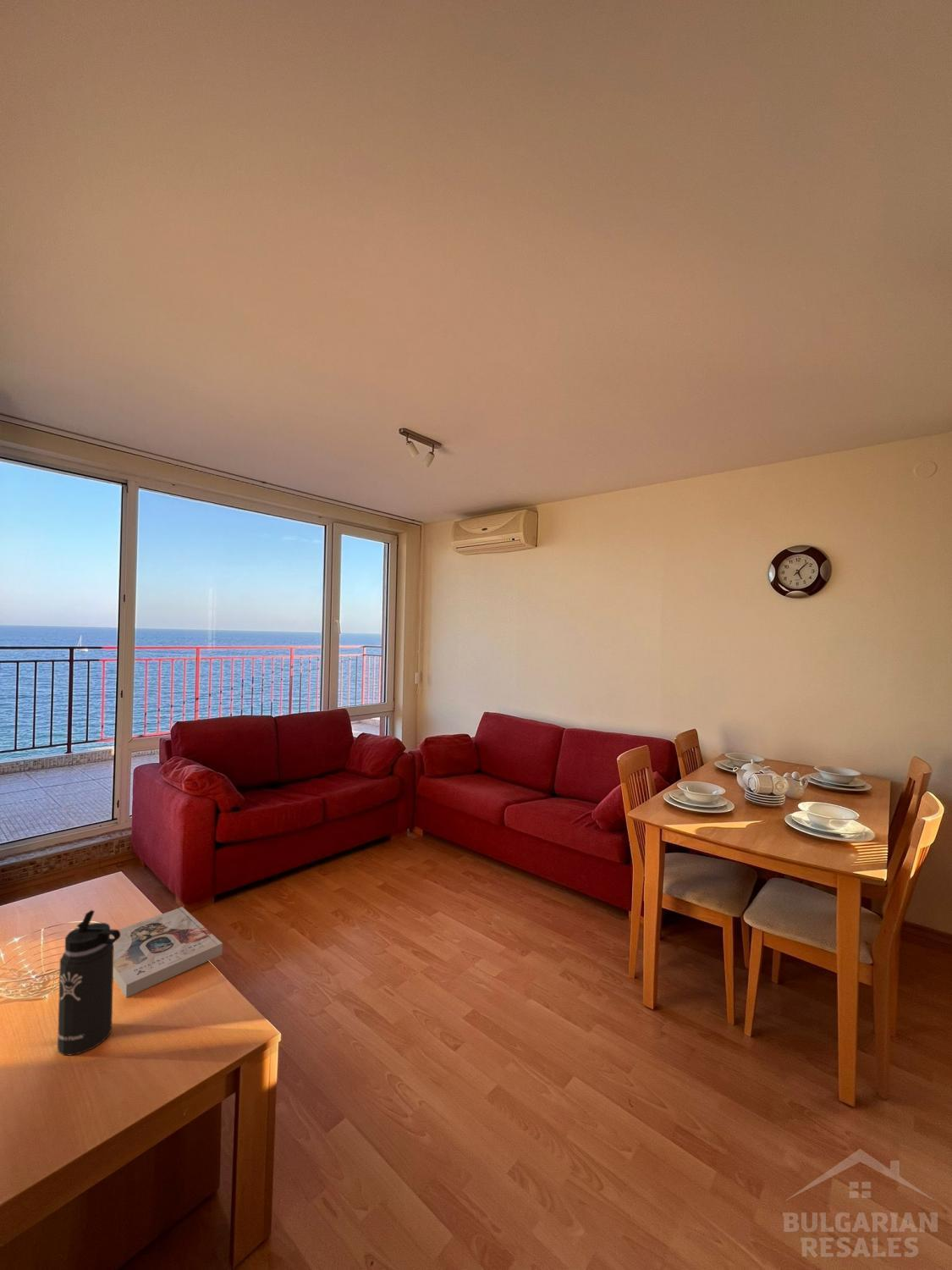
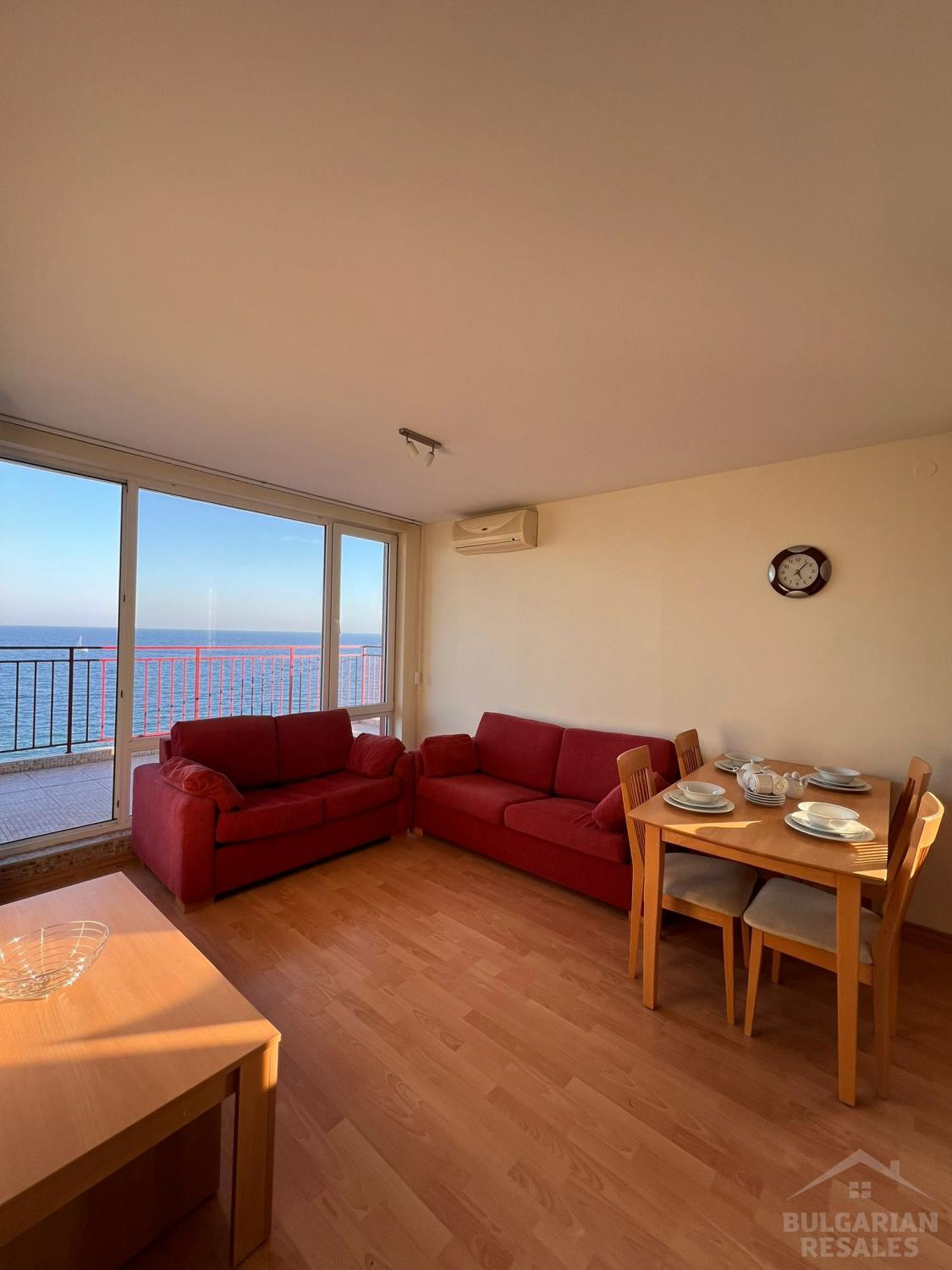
- thermos bottle (91, 975)
- book (157, 946)
